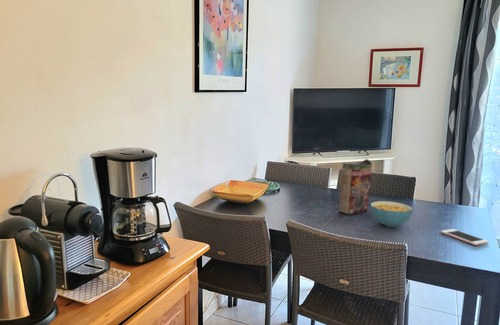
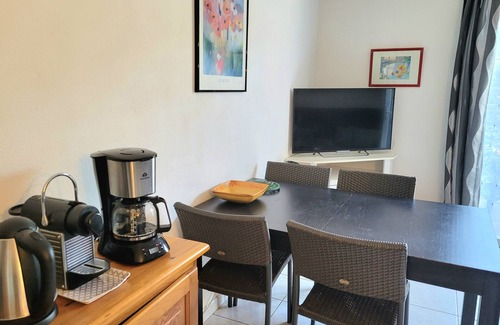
- cereal box (355, 185)
- cereal bowl (390, 215)
- cell phone (463, 236)
